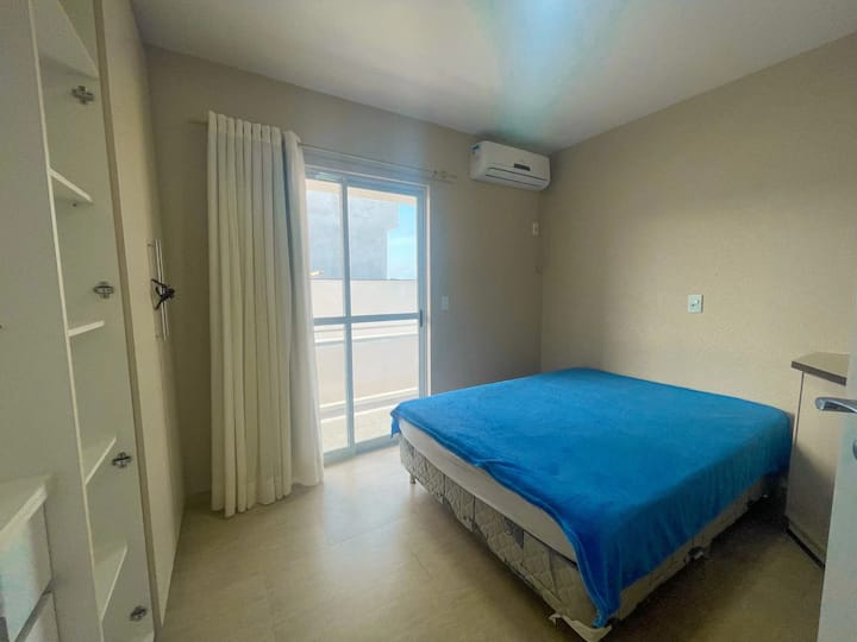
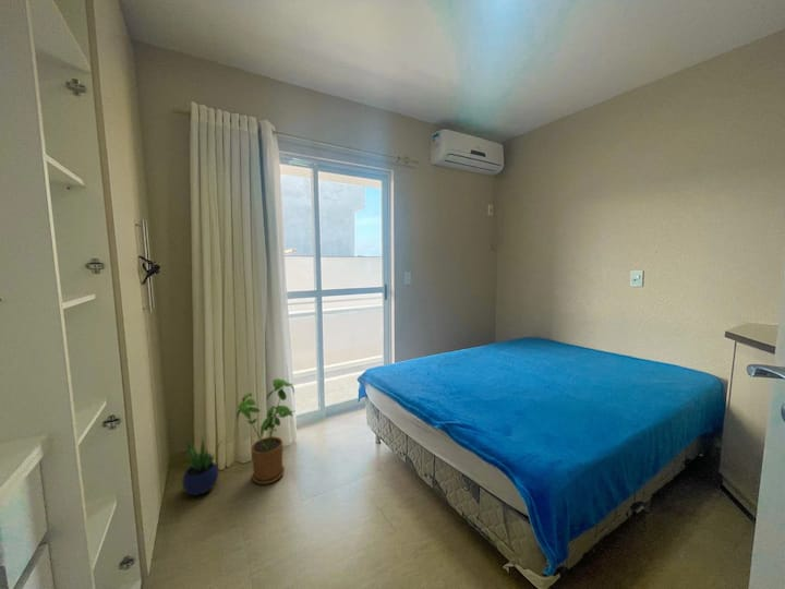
+ potted plant (202, 464)
+ house plant (270, 429)
